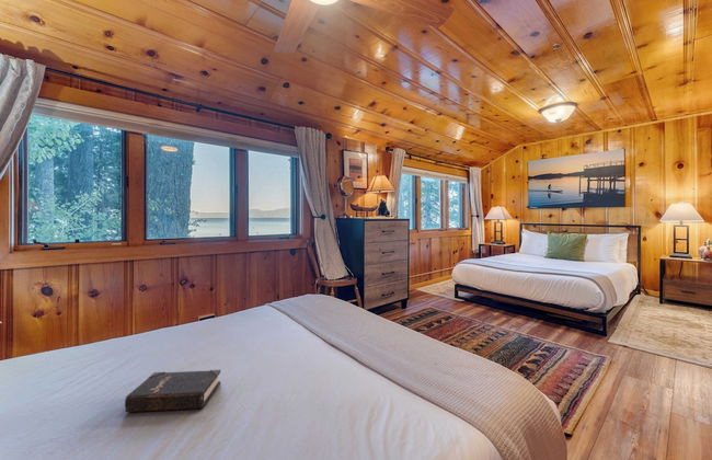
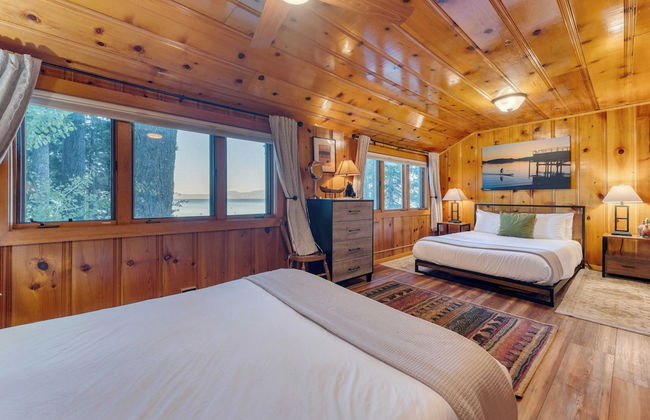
- hardback book (176, 389)
